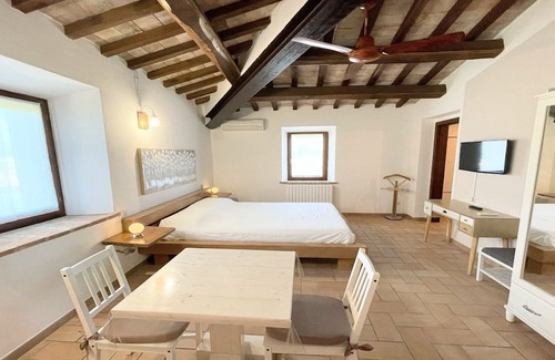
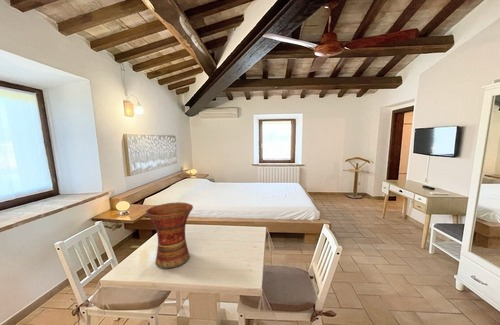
+ vase (171, 233)
